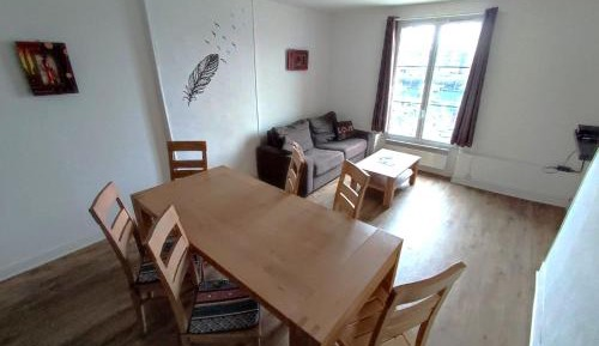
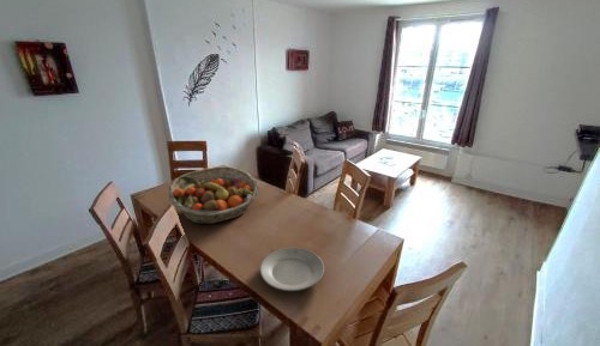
+ fruit basket (216, 194)
+ plate (292, 269)
